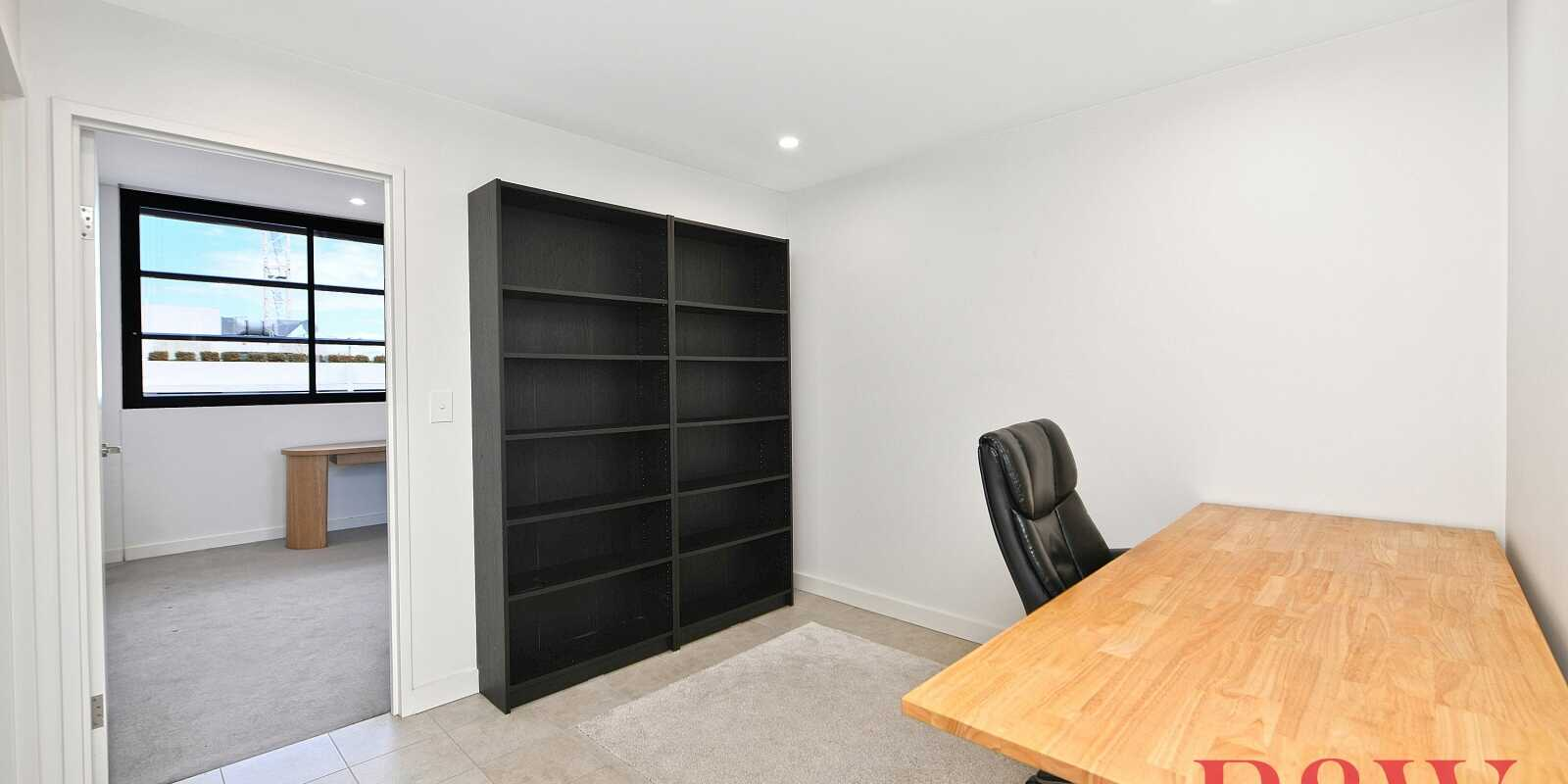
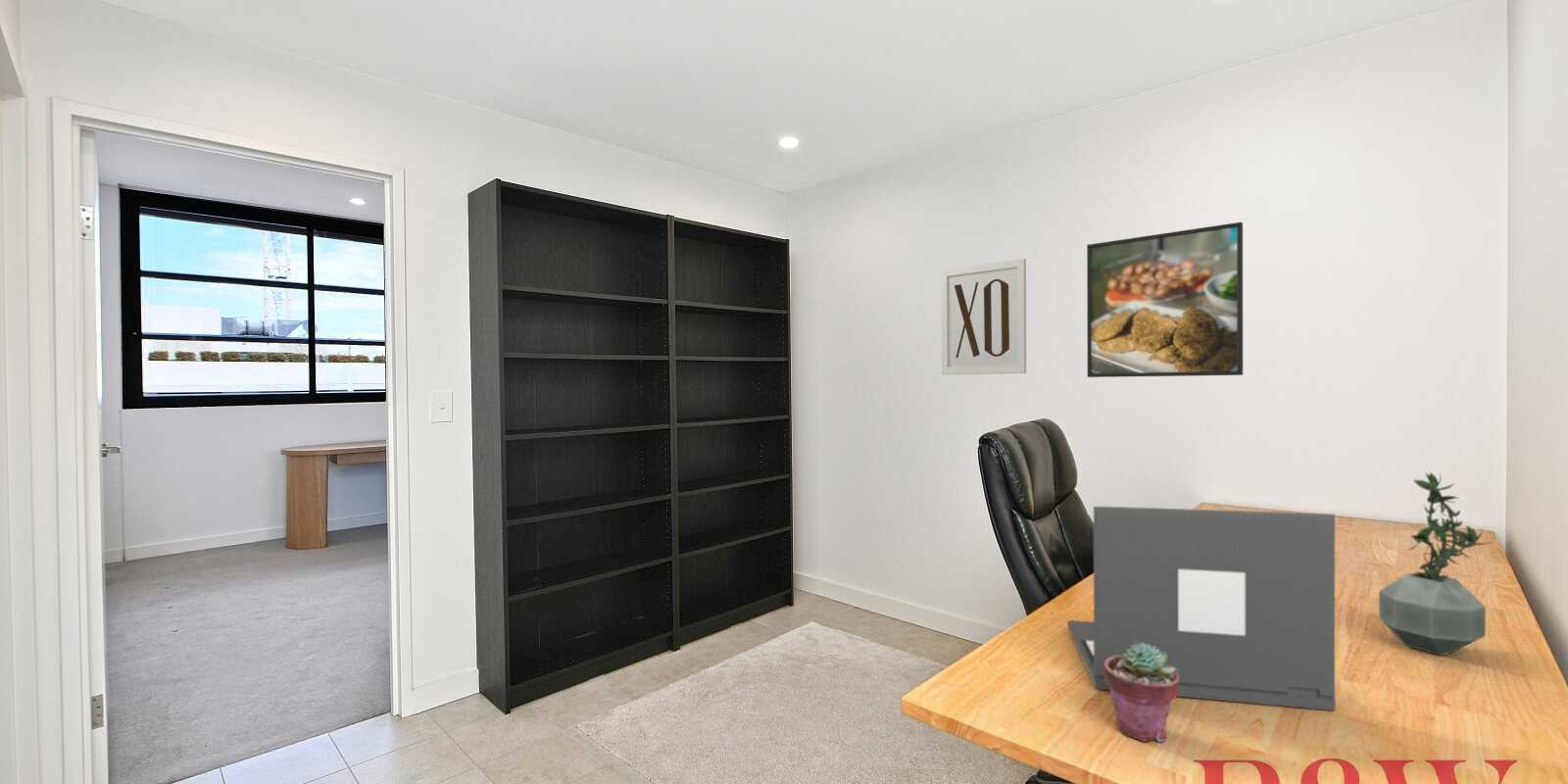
+ laptop (1182, 580)
+ potted plant (1436, 560)
+ potted succulent (1141, 686)
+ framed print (1159, 305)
+ wall art (981, 319)
